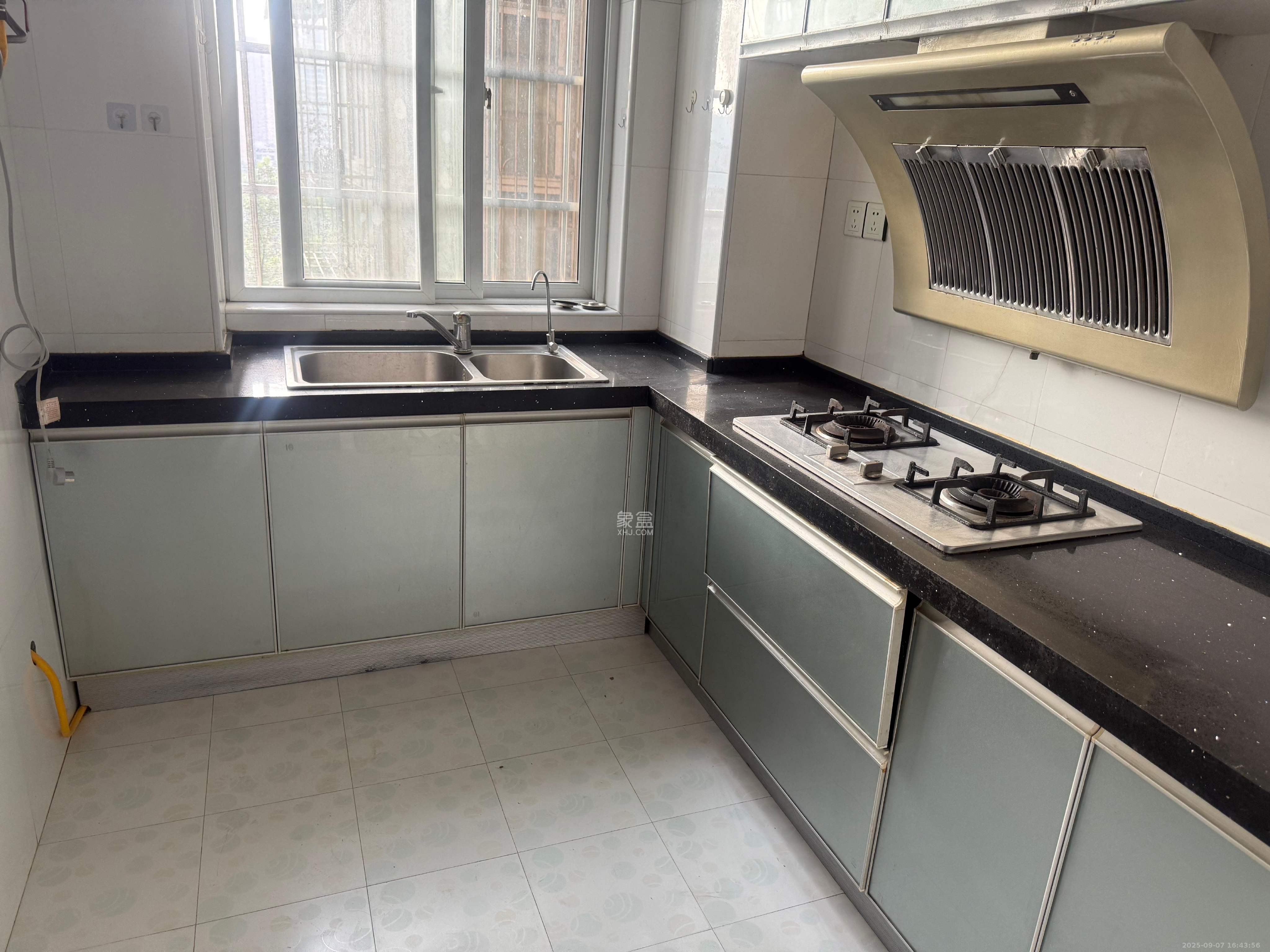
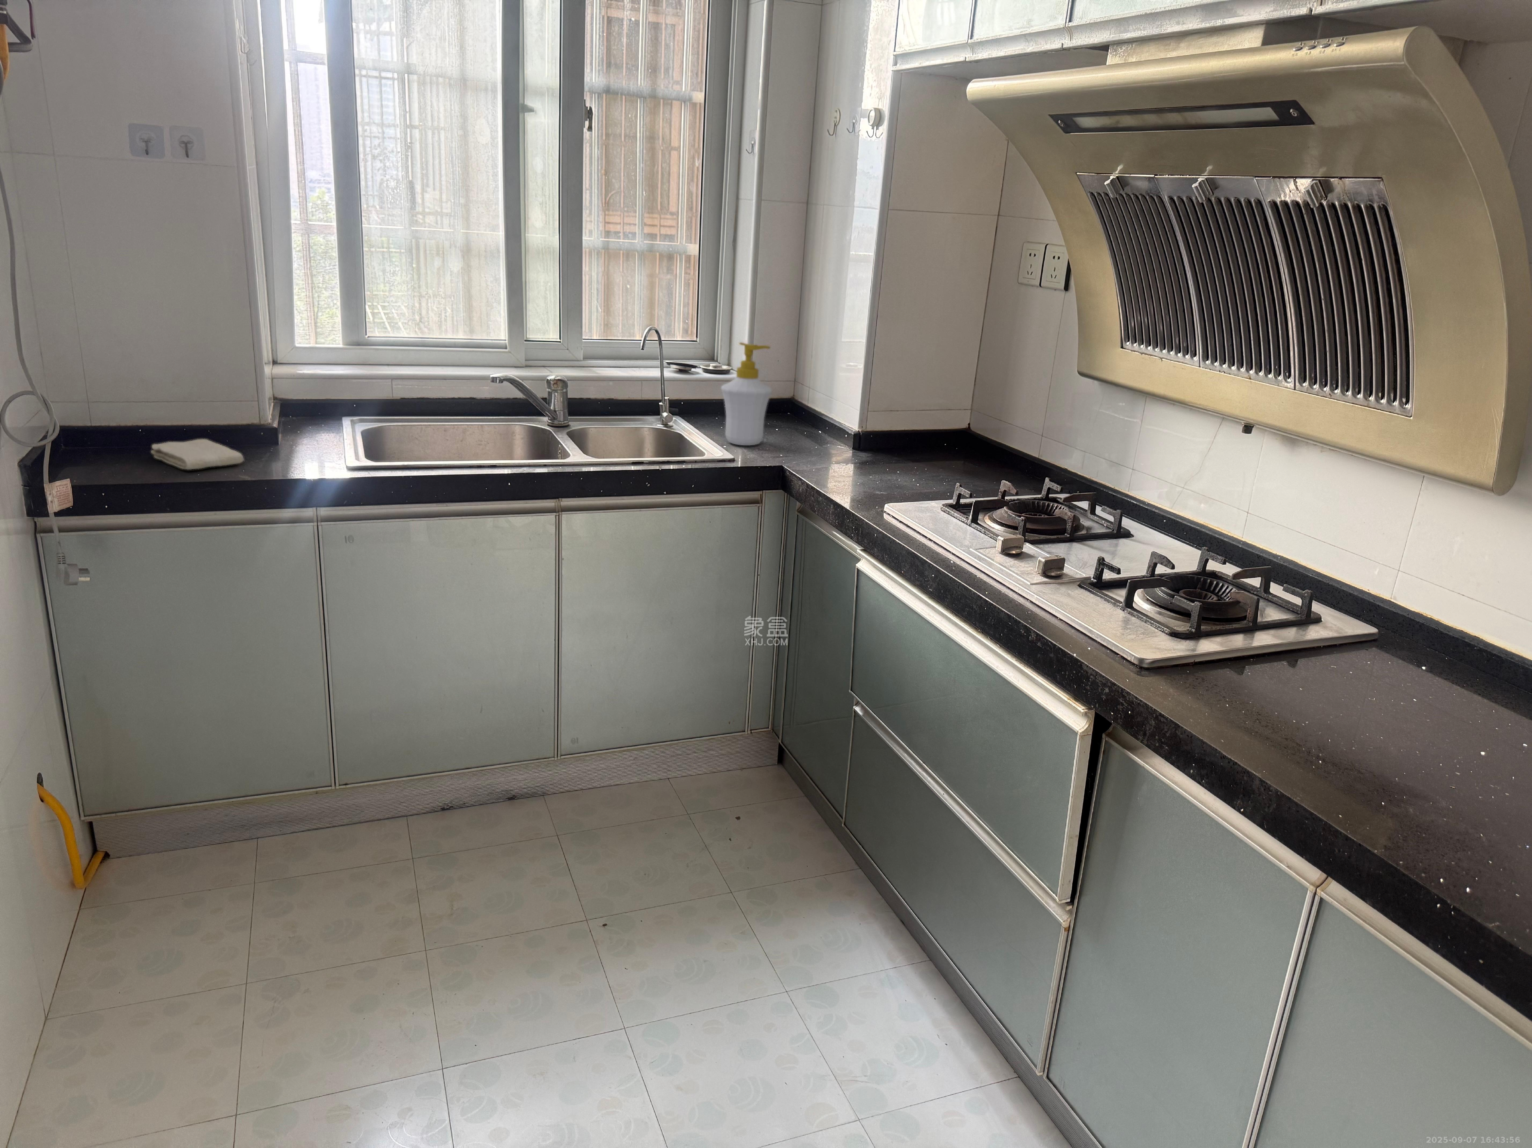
+ washcloth (195, 453)
+ soap bottle (747, 393)
